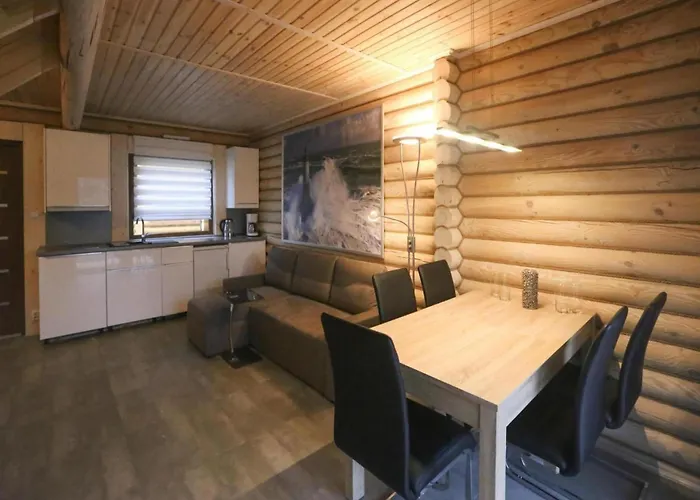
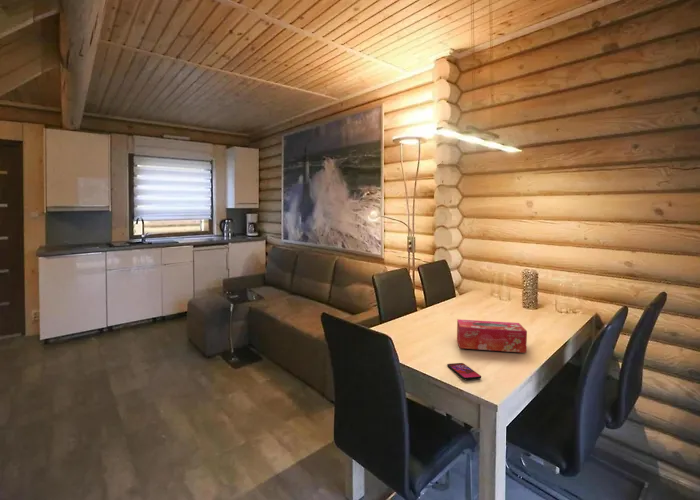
+ tissue box (489, 335)
+ smartphone (463, 370)
